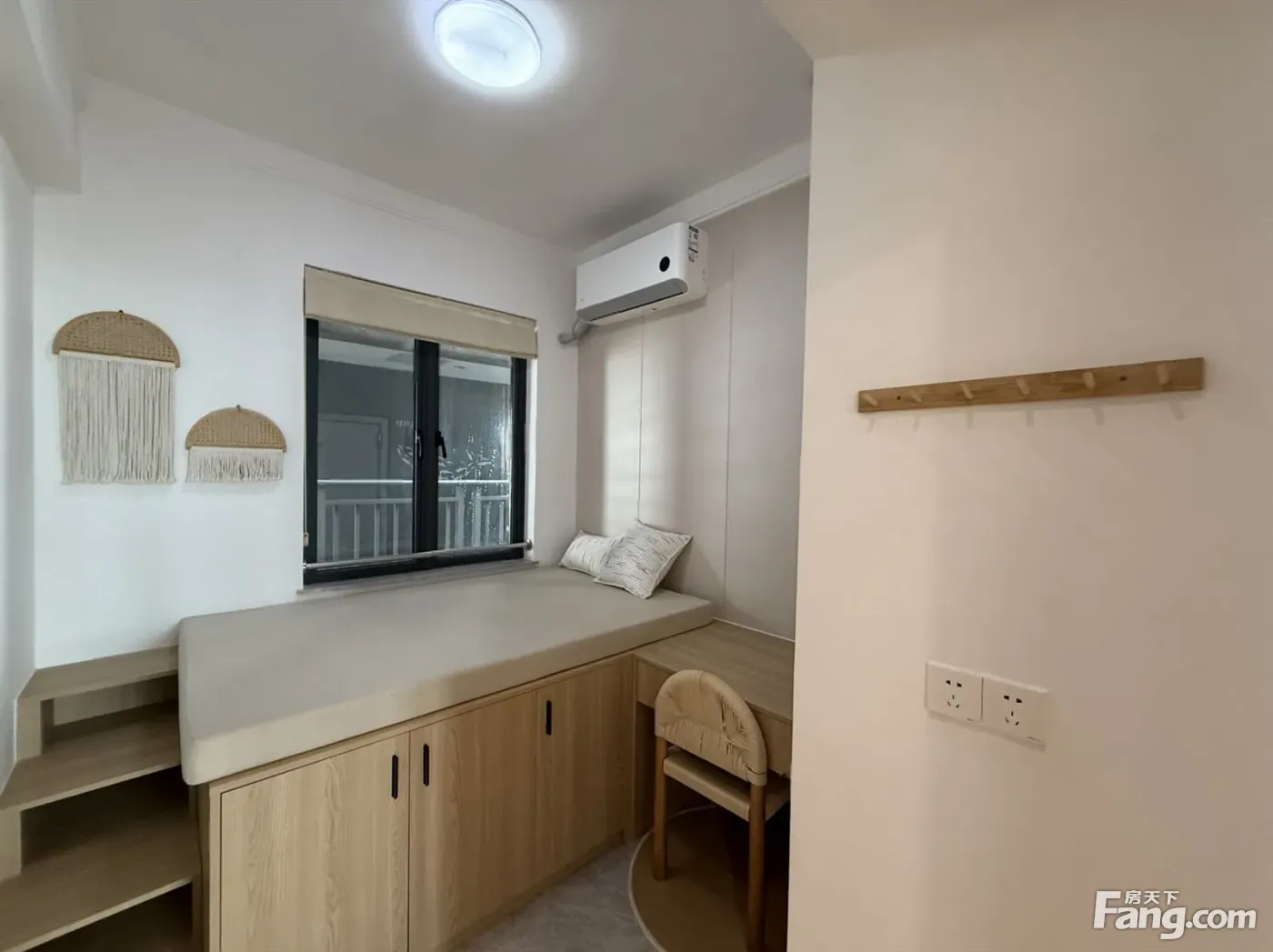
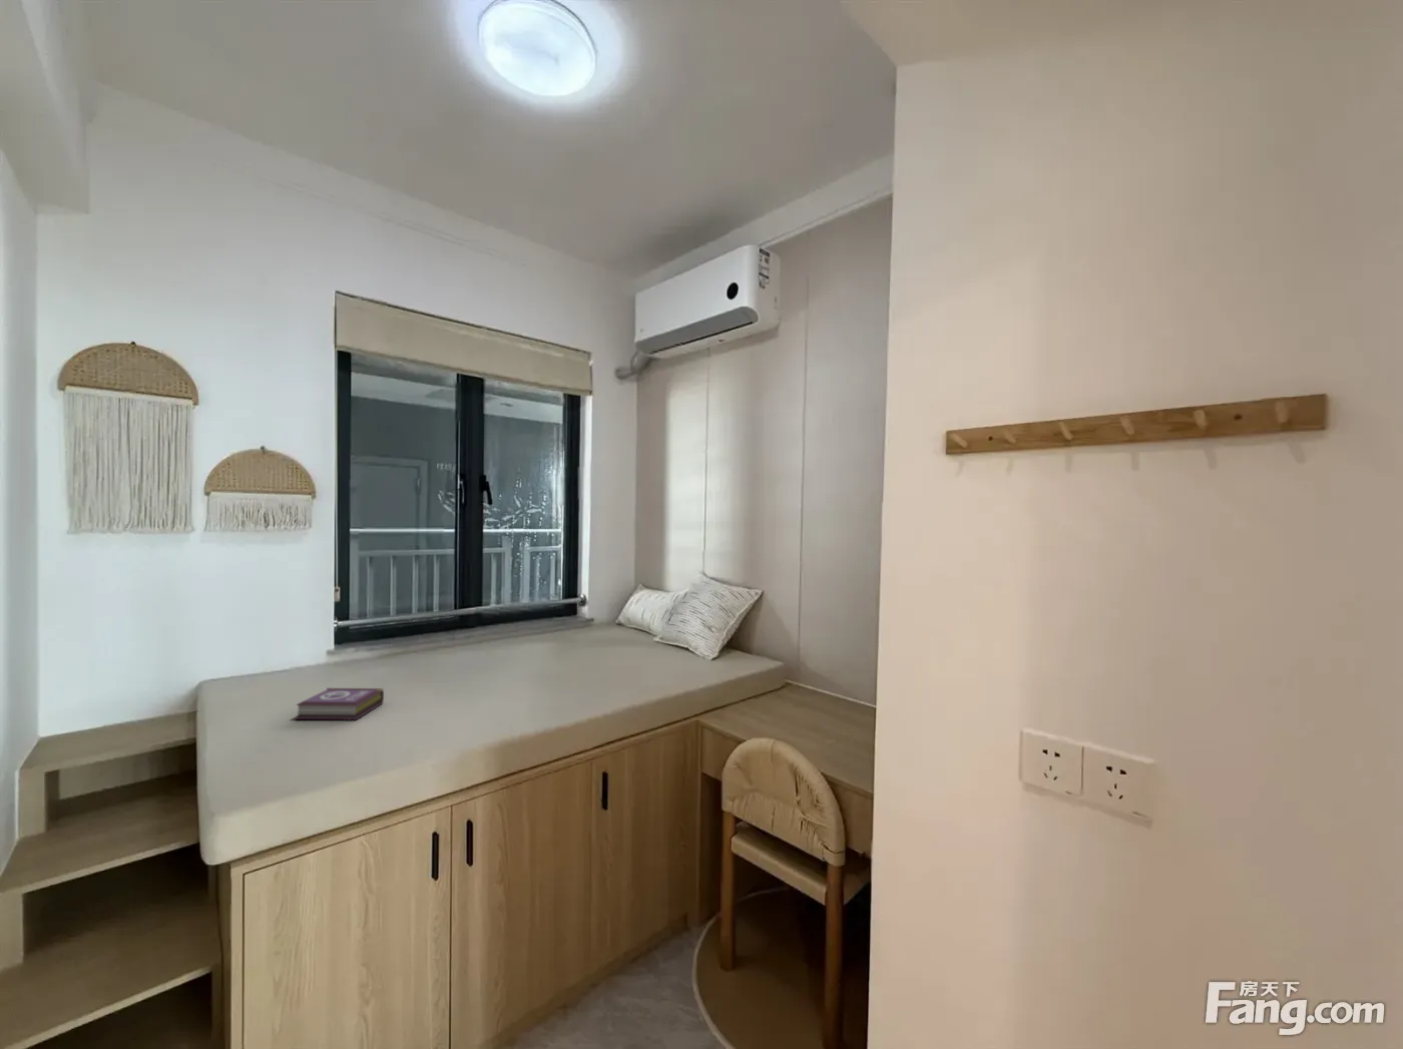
+ book (341, 702)
